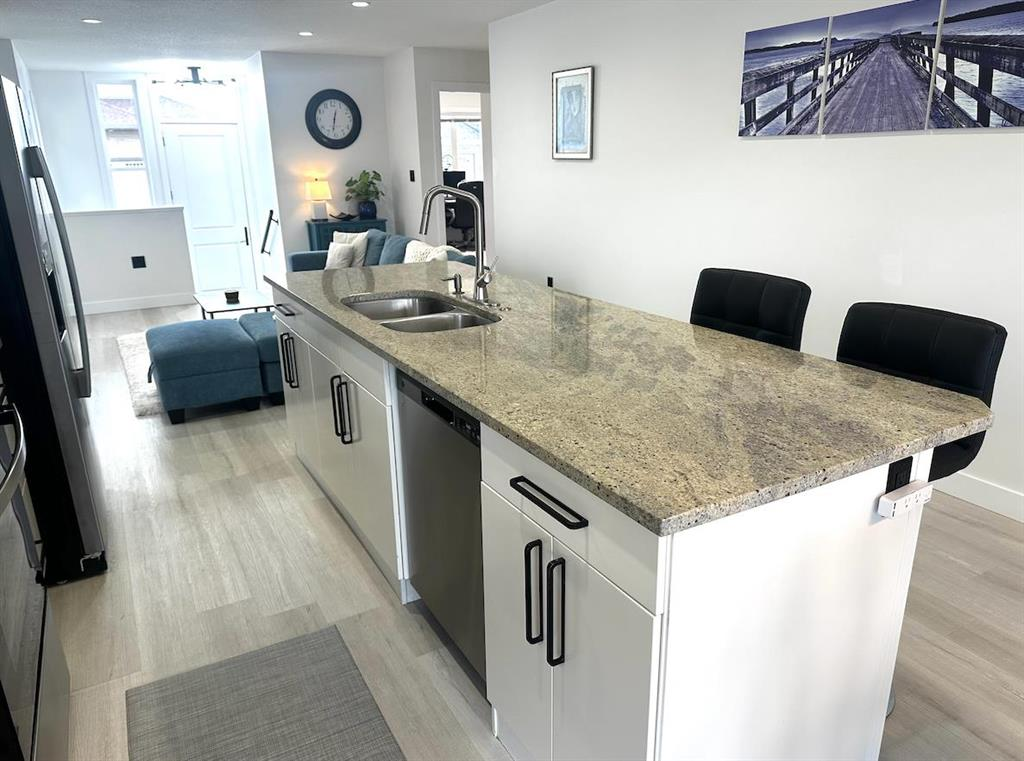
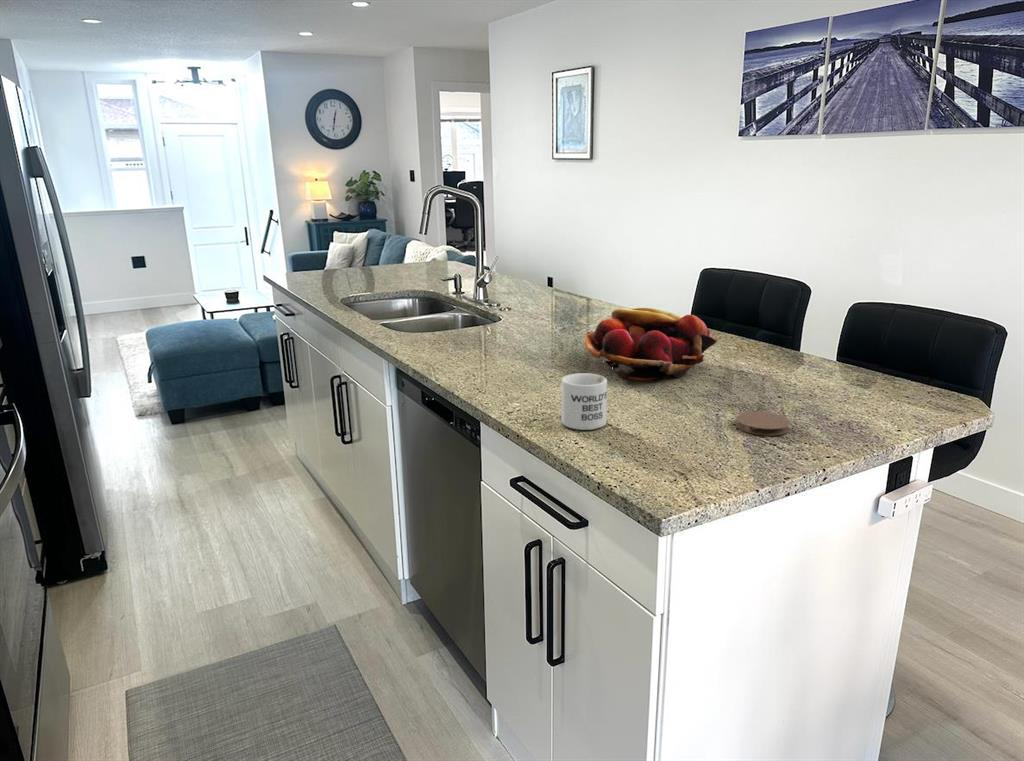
+ mug (580, 398)
+ coaster (762, 423)
+ fruit basket (647, 339)
